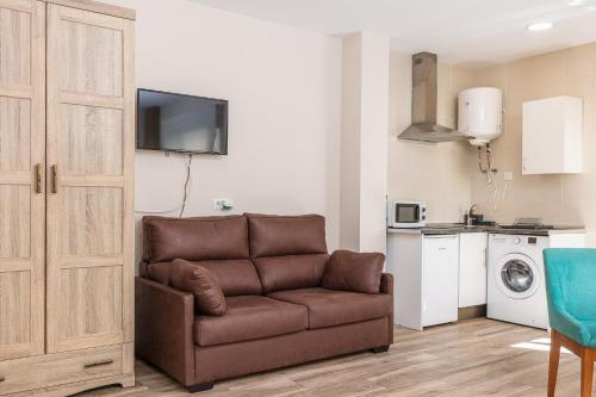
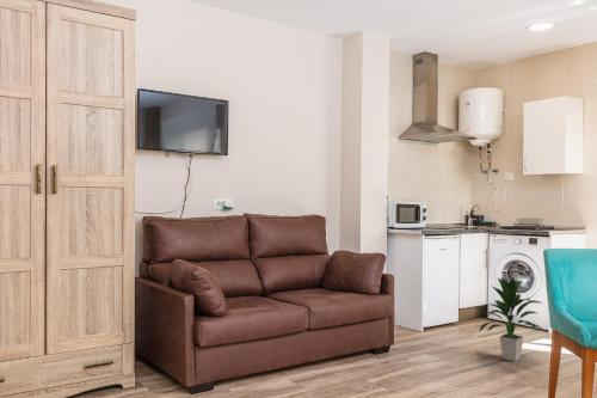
+ indoor plant (509, 316)
